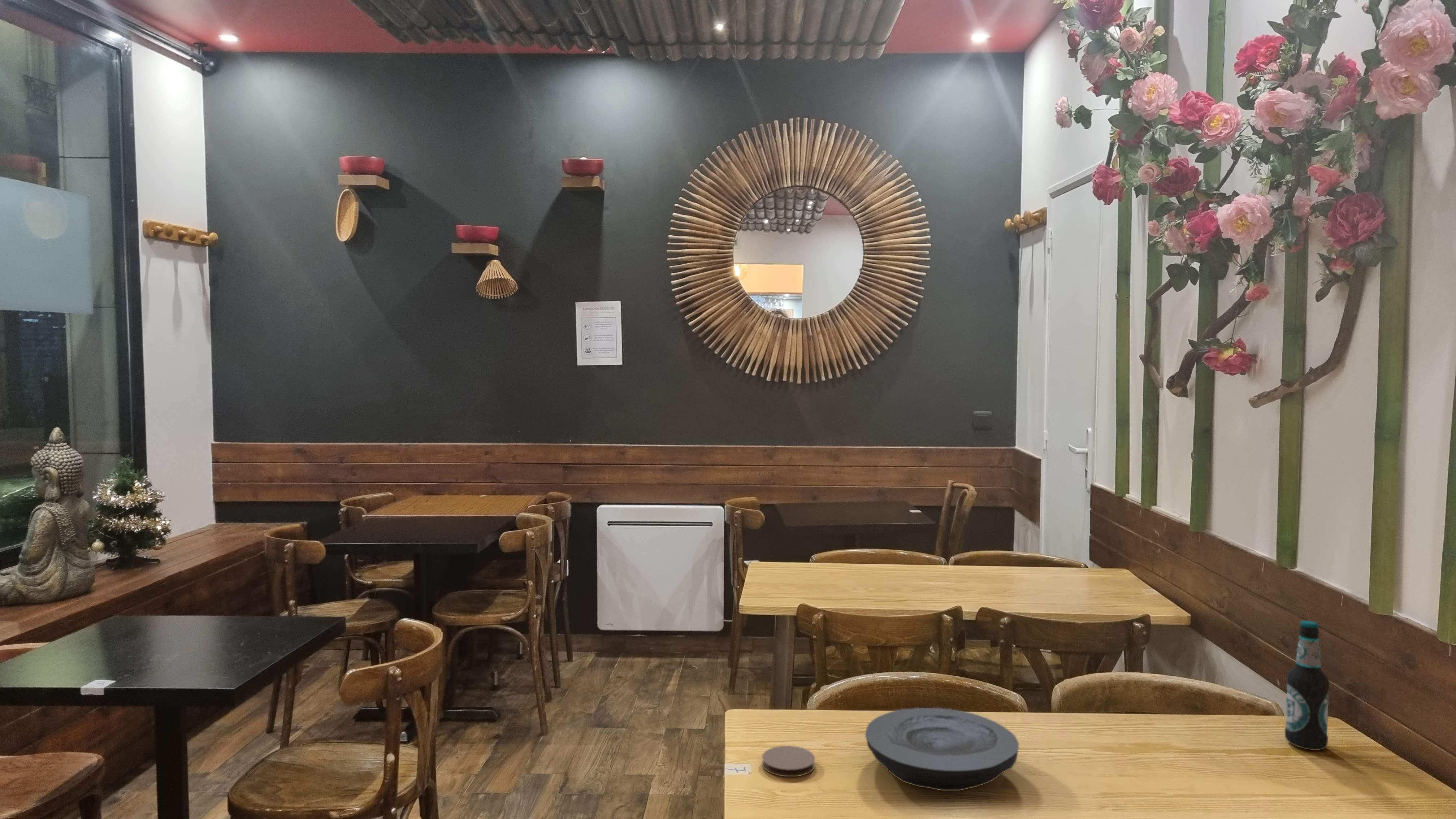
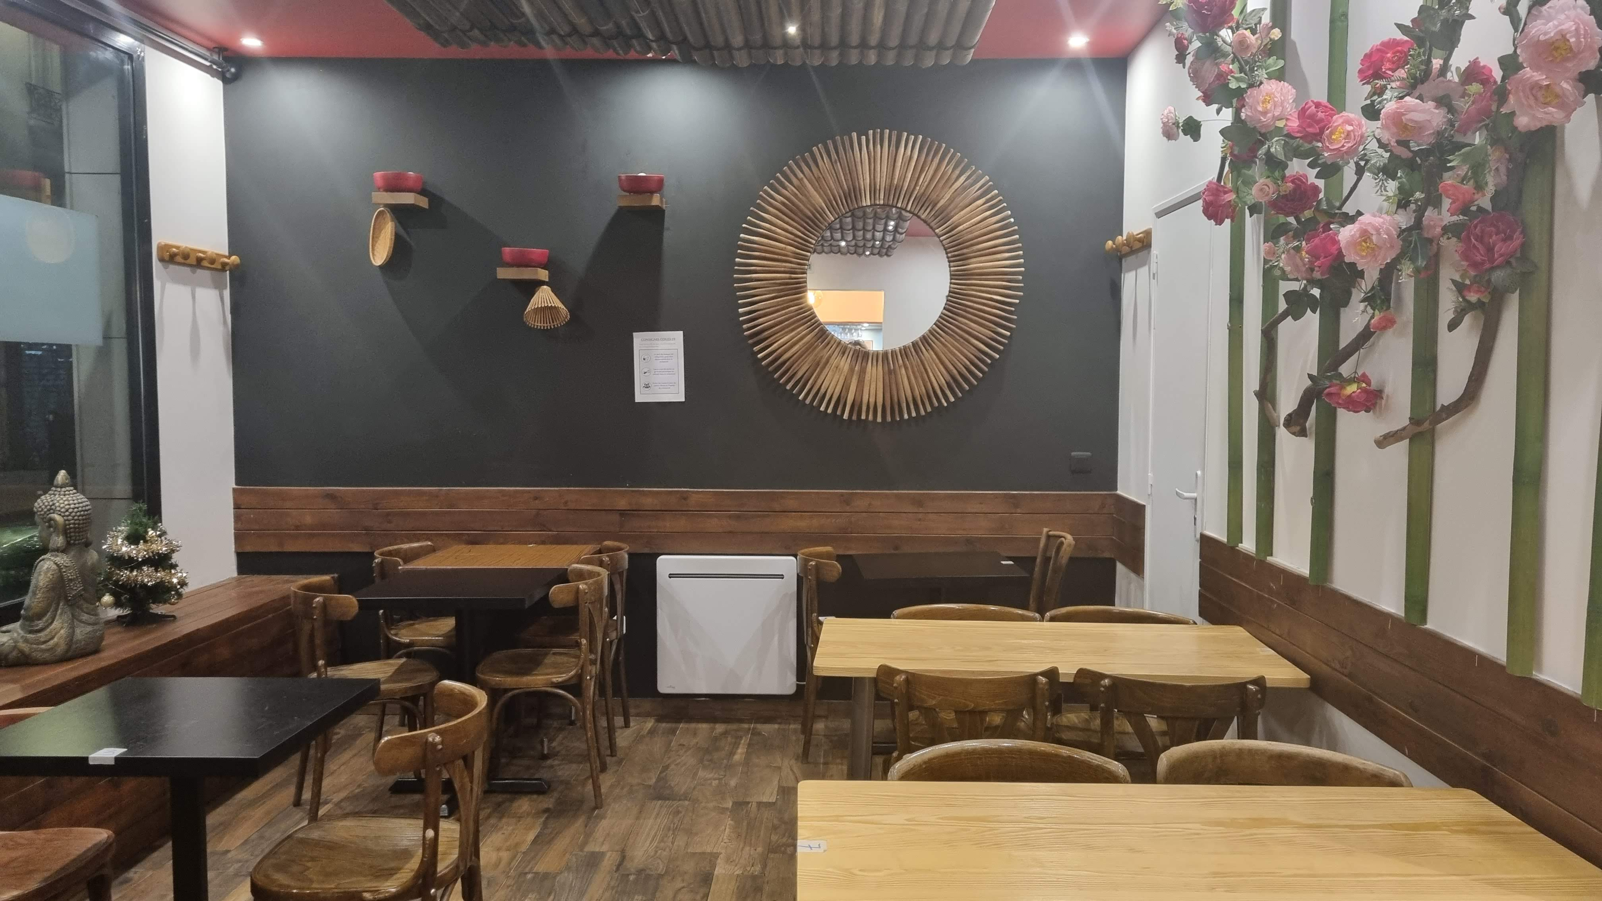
- bottle (1308, 684)
- coaster (788, 761)
- plate (940, 753)
